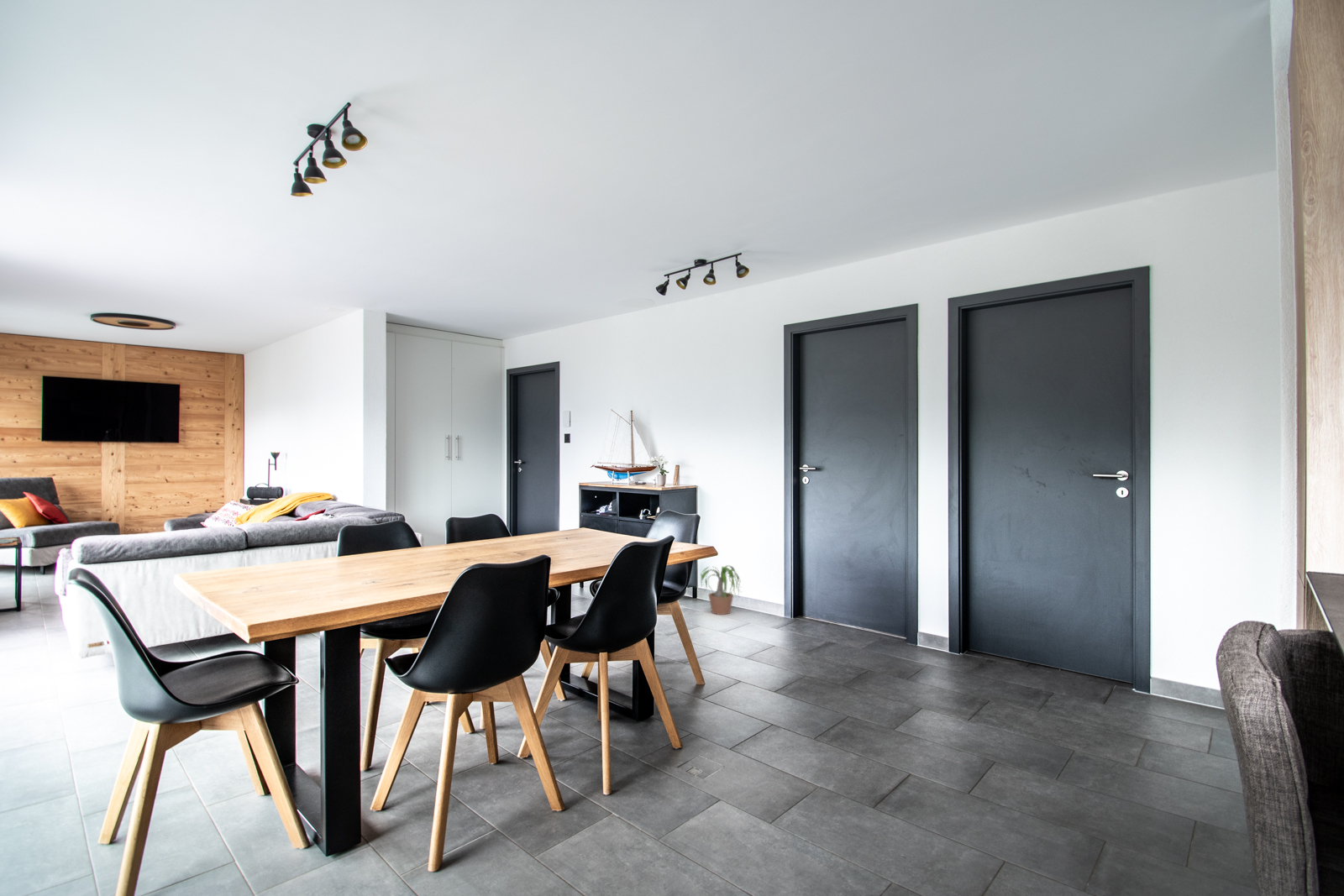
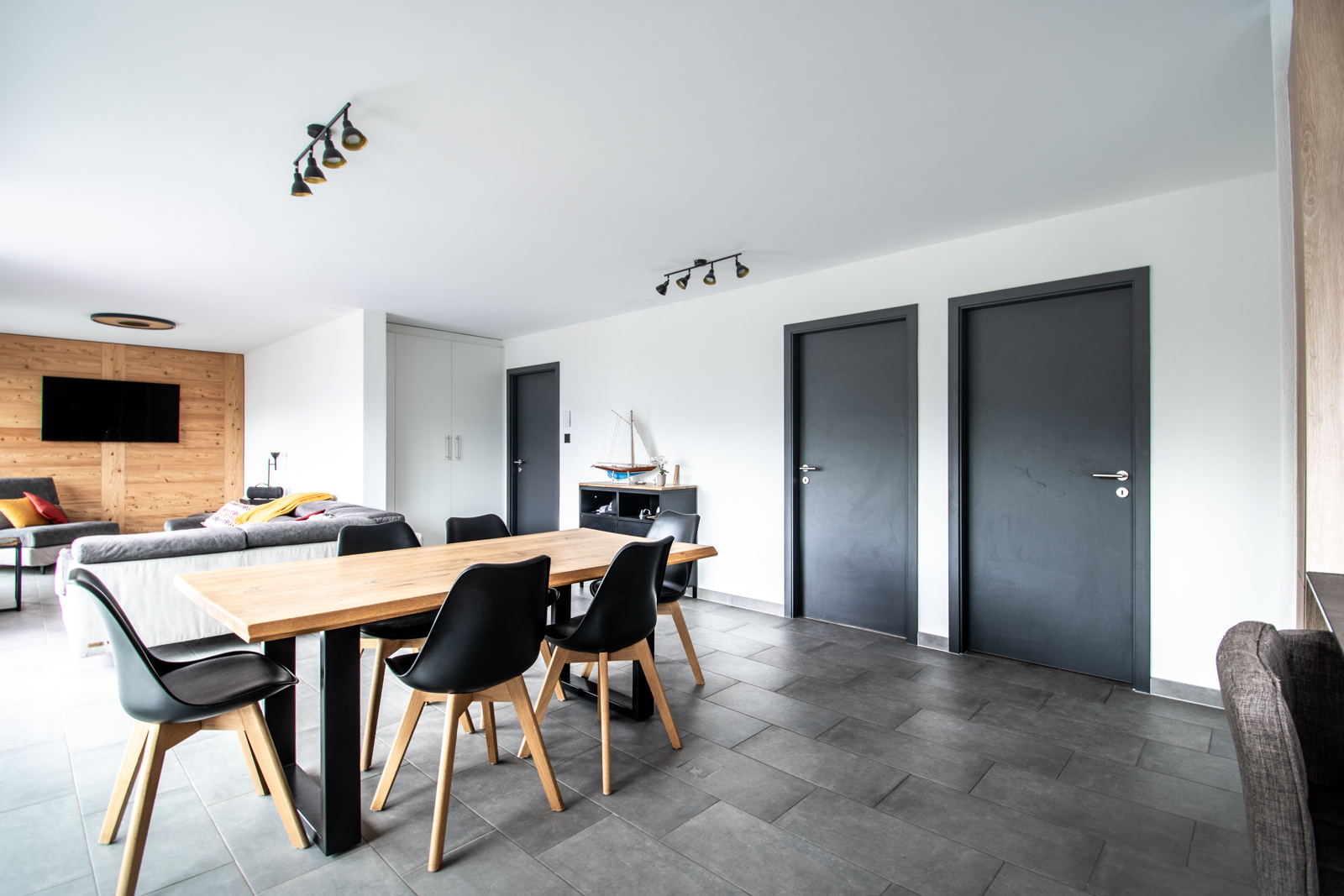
- potted plant (726, 589)
